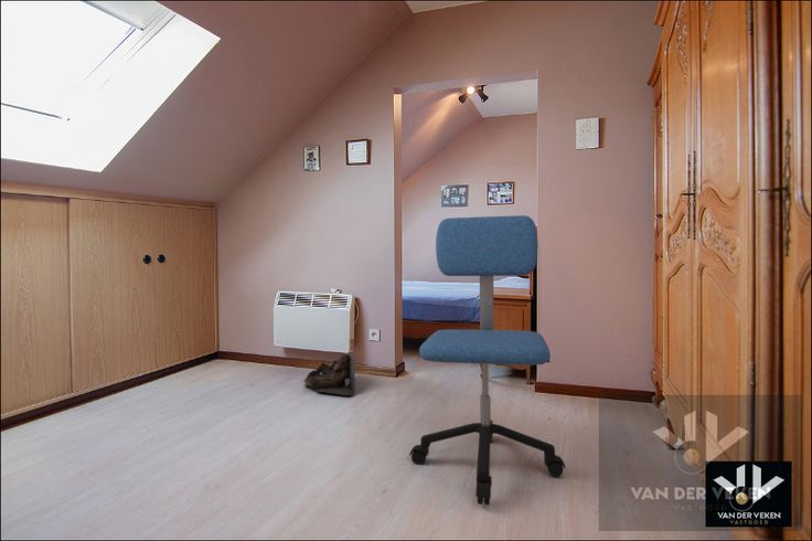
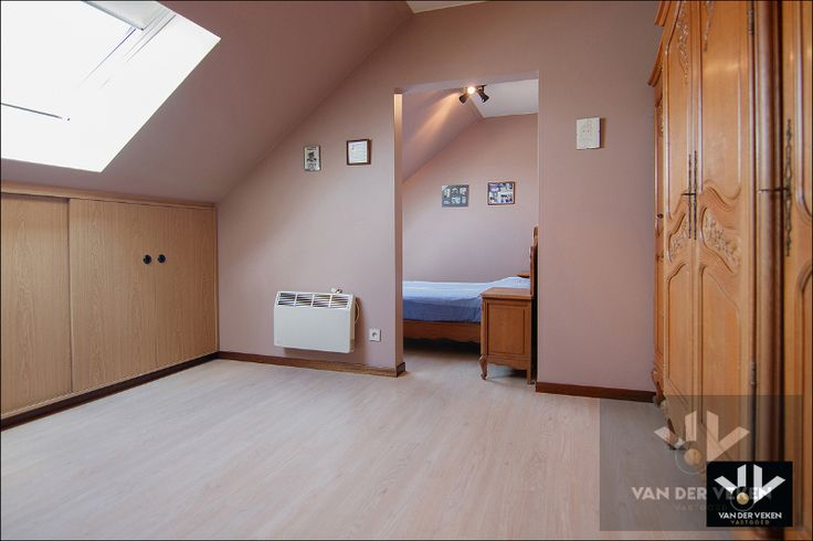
- office chair (483, 340)
- bag (334, 367)
